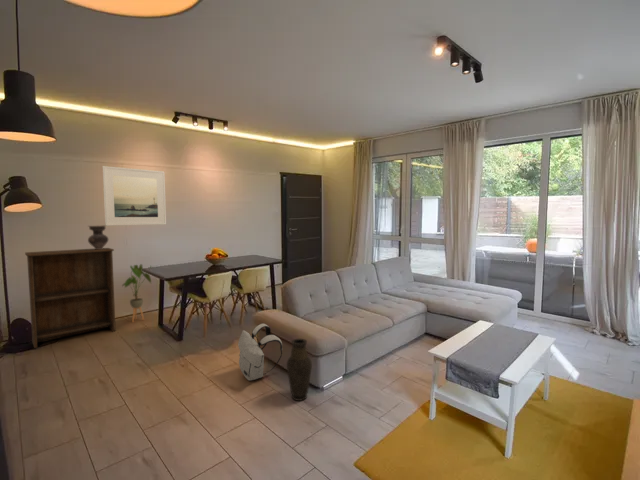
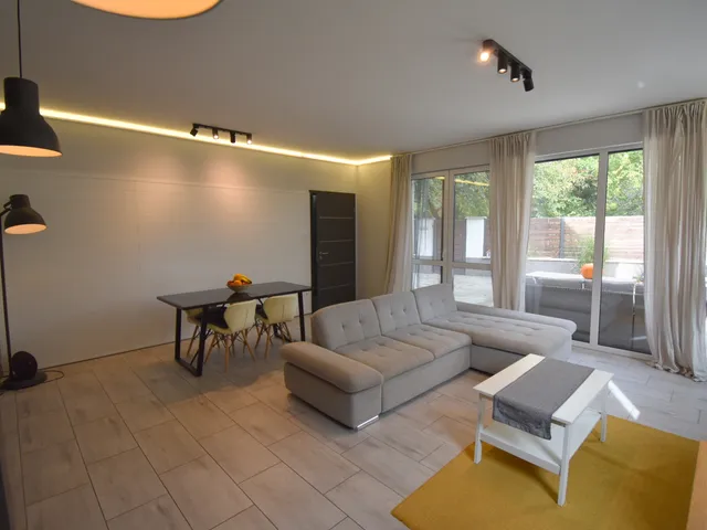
- bookshelf (73, 294)
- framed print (136, 197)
- vase (299, 369)
- ceramic vessel (98, 237)
- backpack (259, 351)
- house plant (137, 291)
